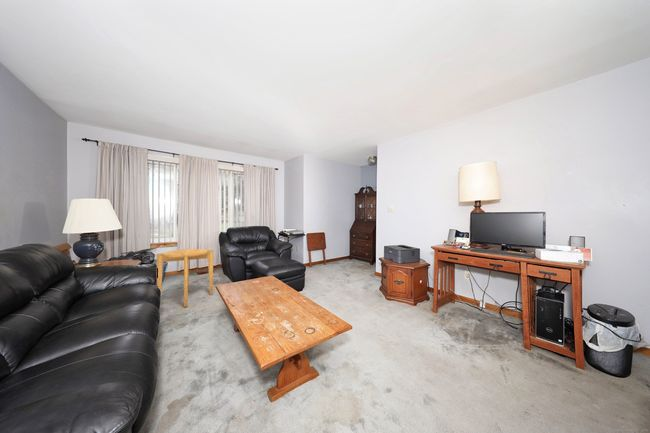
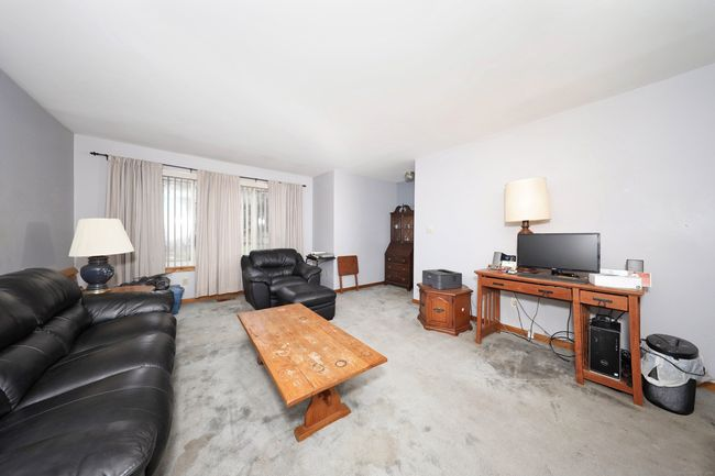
- side table (186, 275)
